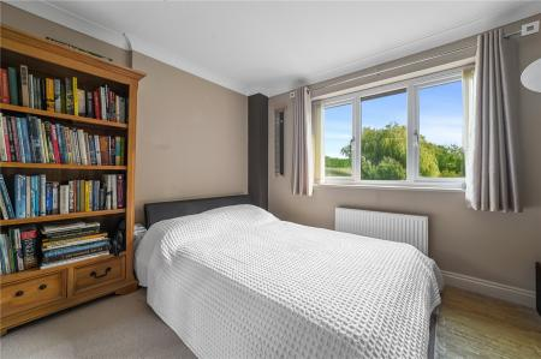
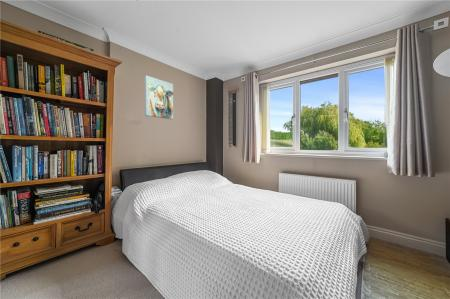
+ wall art (159, 98)
